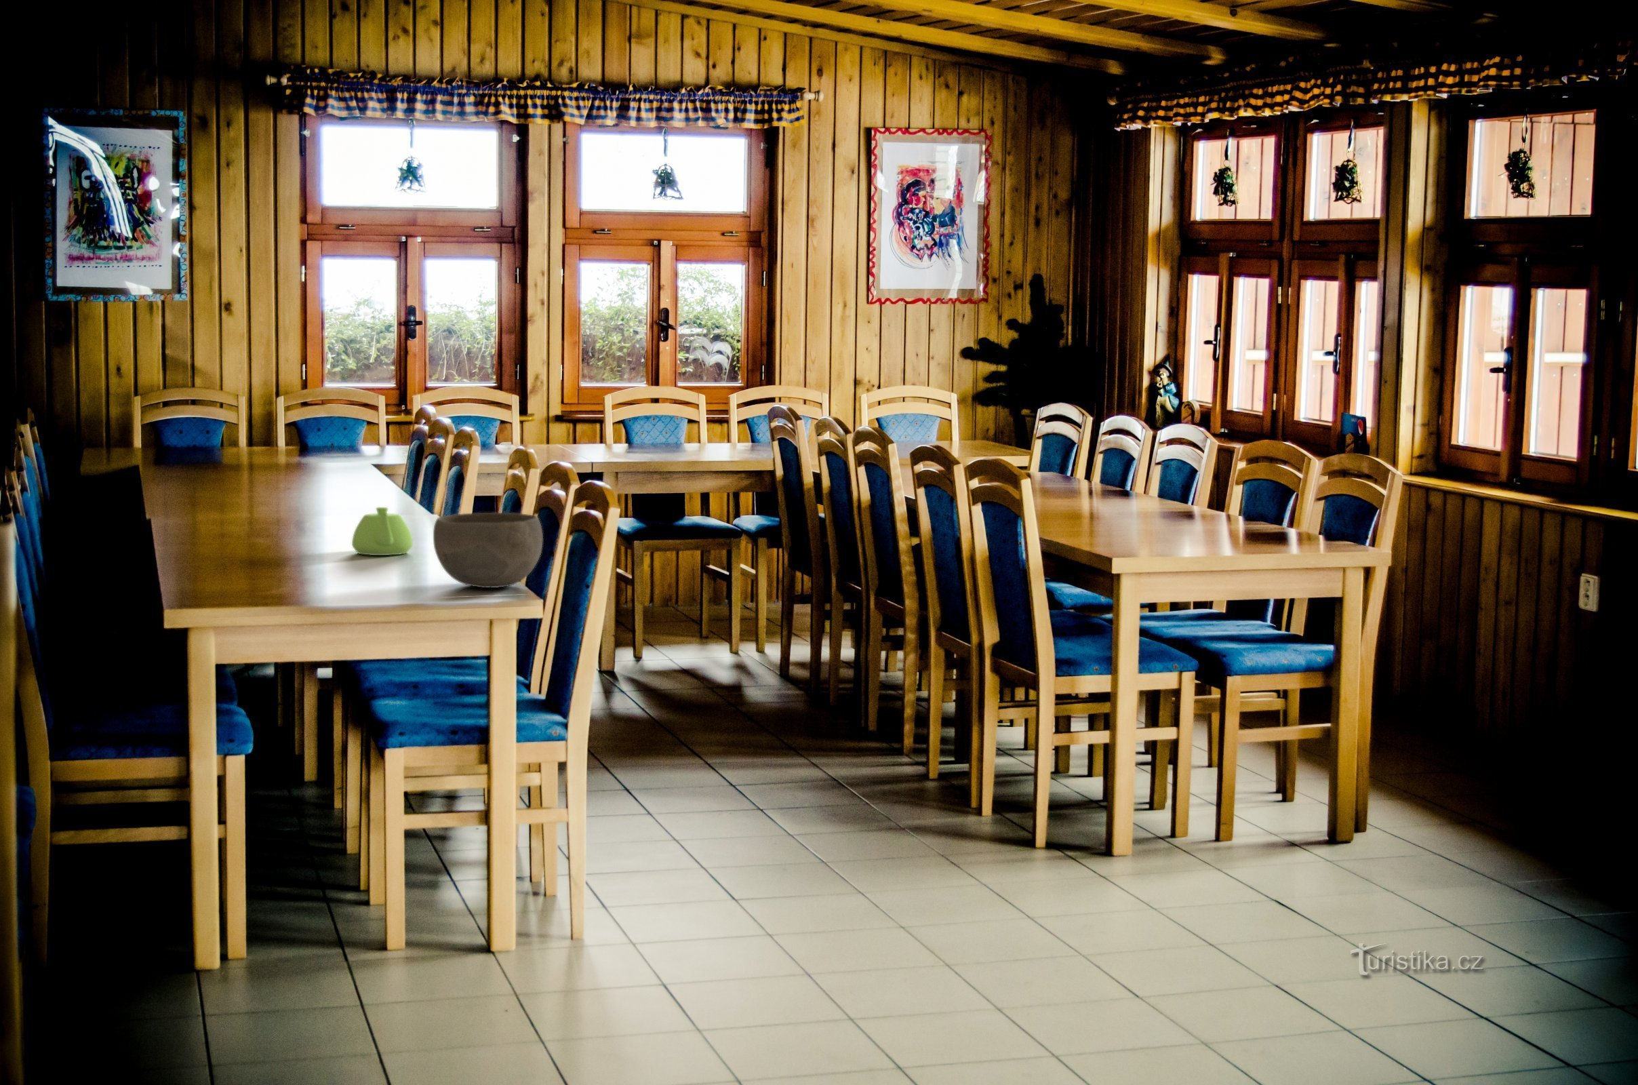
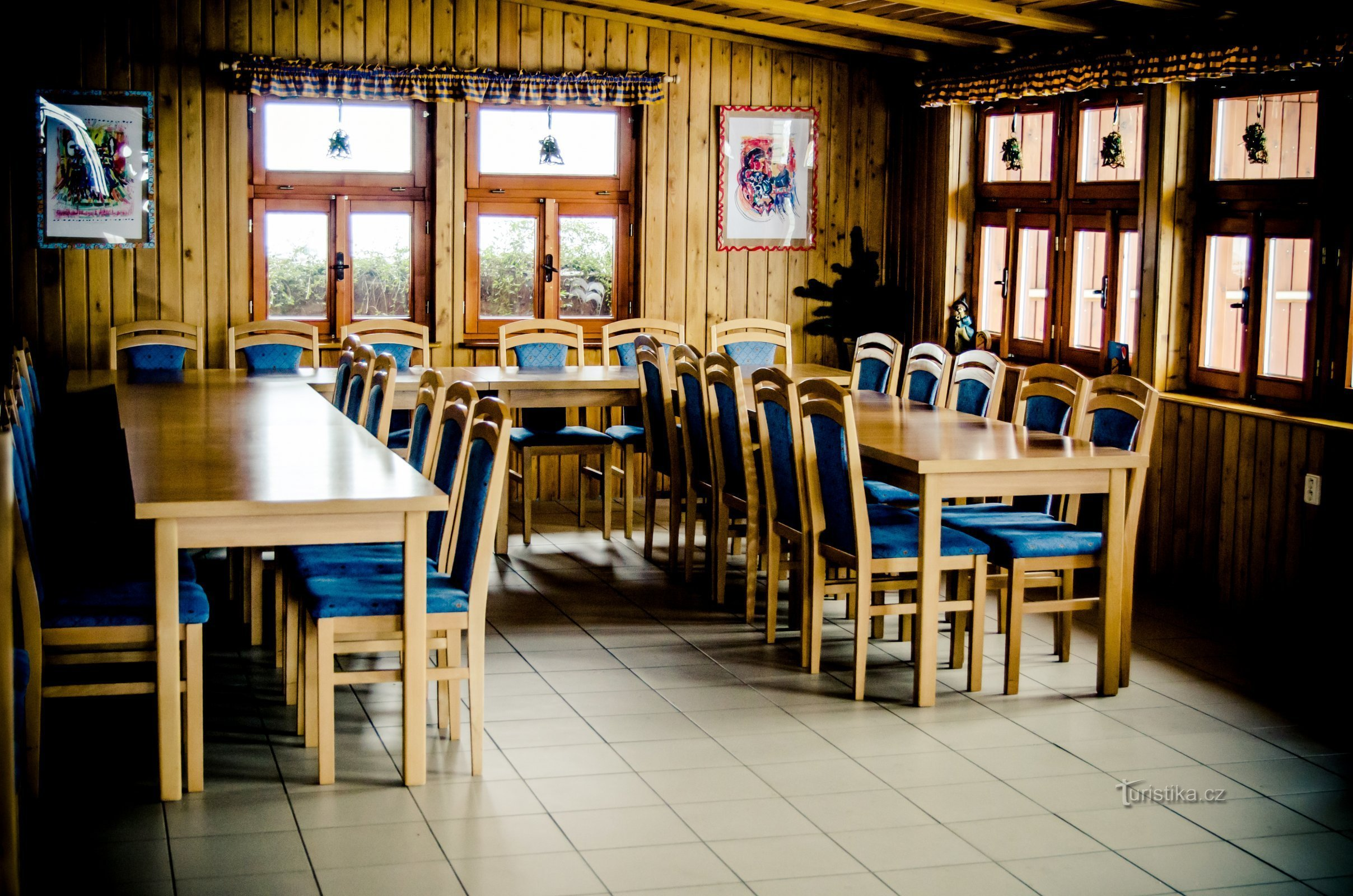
- bowl (488, 551)
- teapot (383, 530)
